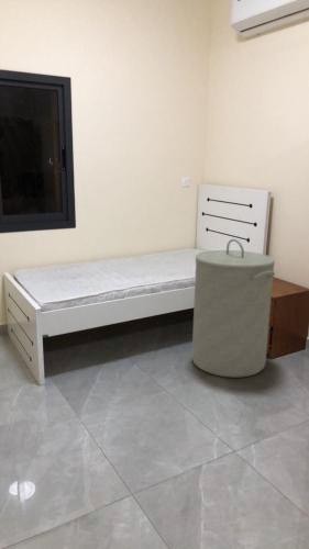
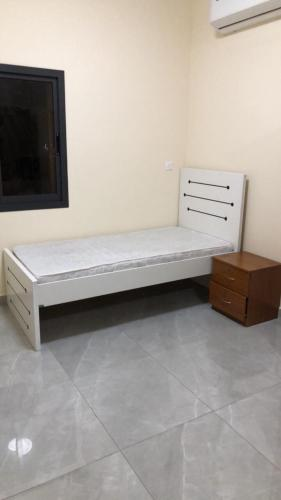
- laundry hamper (231, 302)
